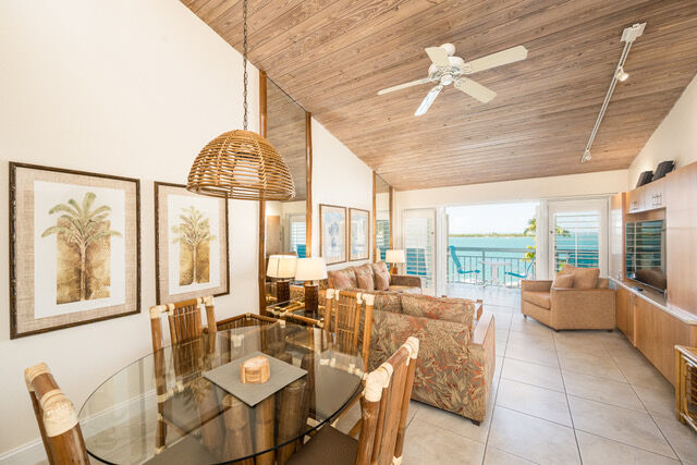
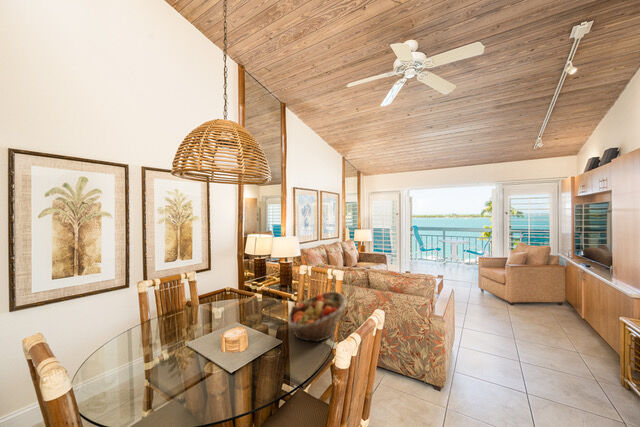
+ fruit basket (317, 313)
